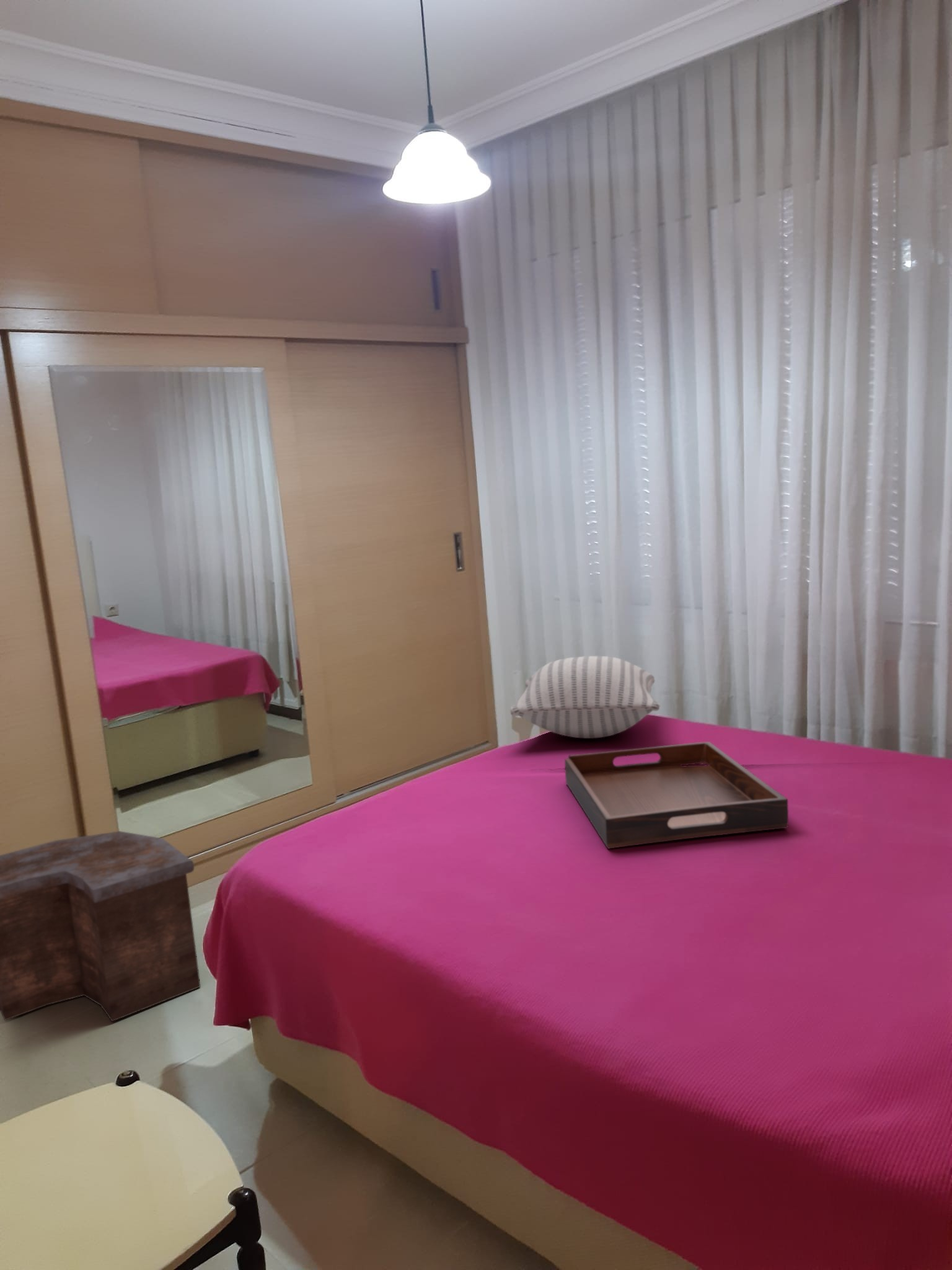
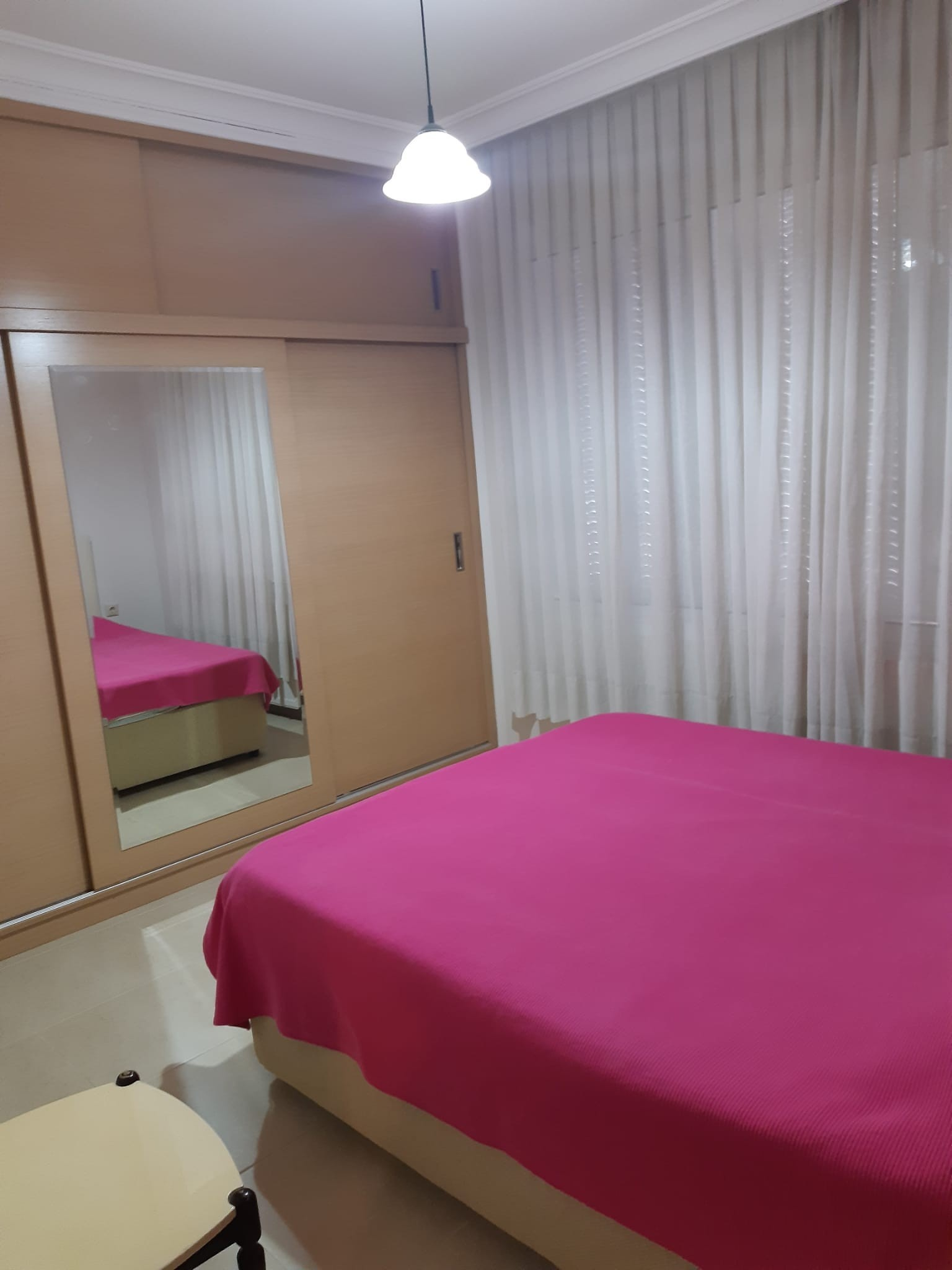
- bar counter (87, 923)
- serving tray (664, 788)
- pillow (586, 695)
